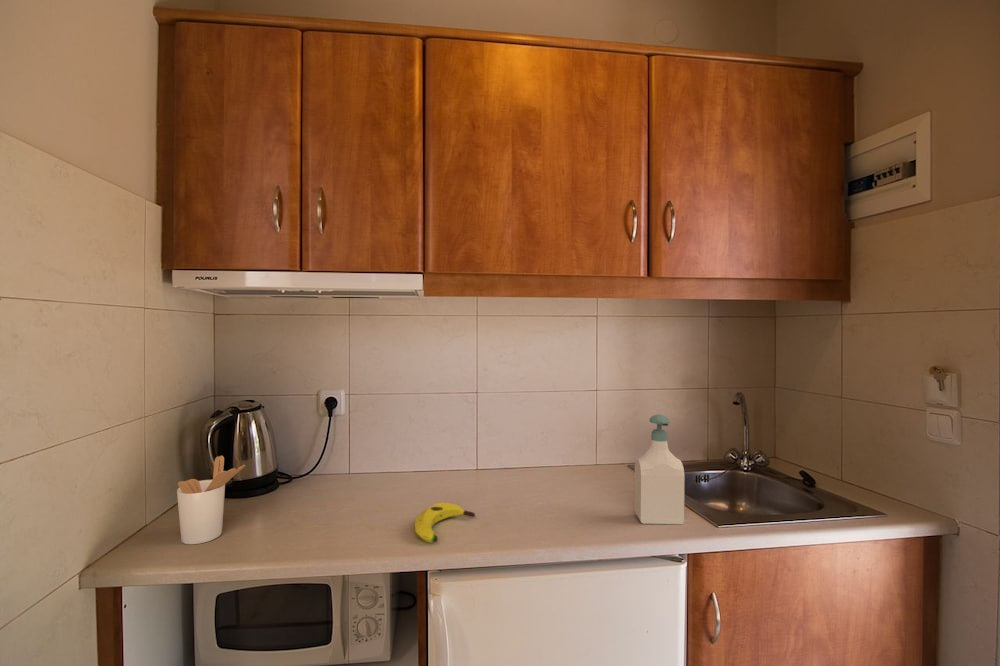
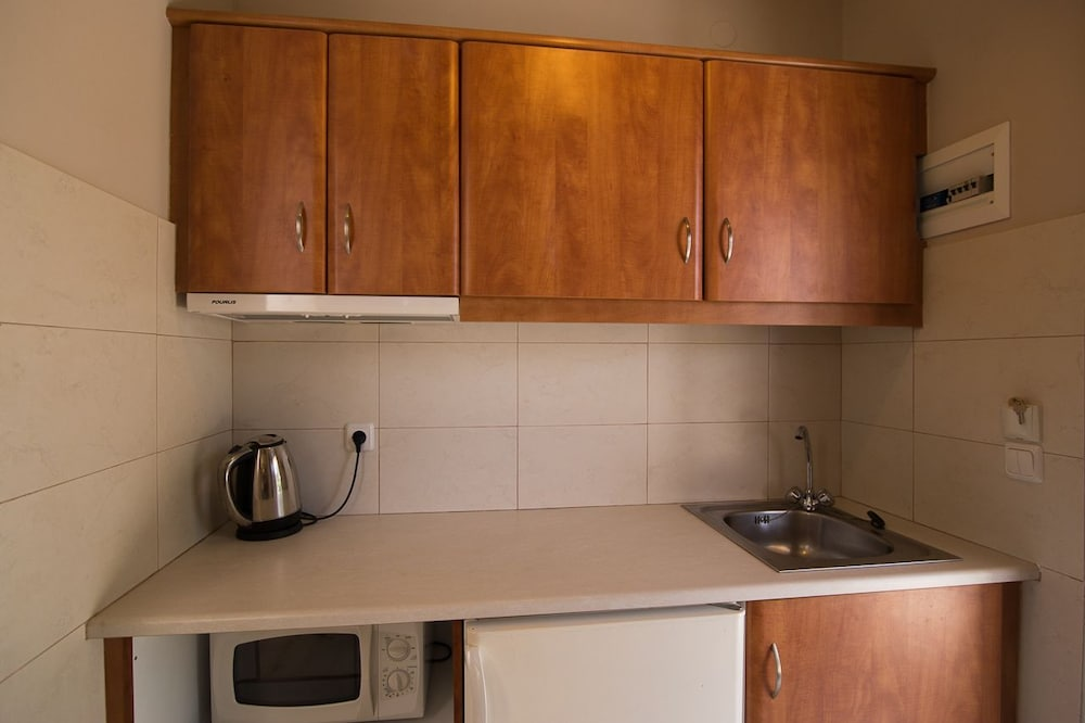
- soap bottle (660, 467)
- utensil holder (211, 499)
- banana (444, 518)
